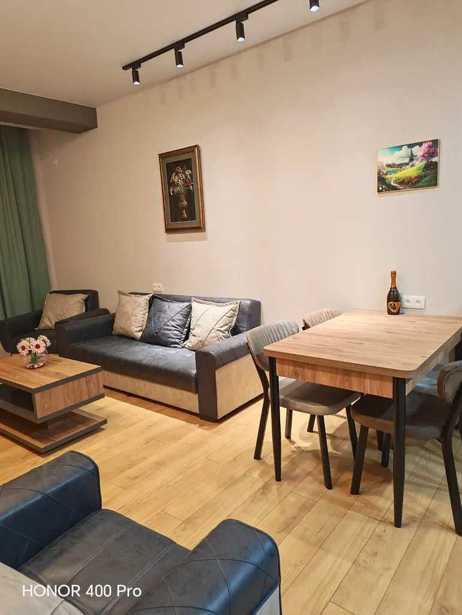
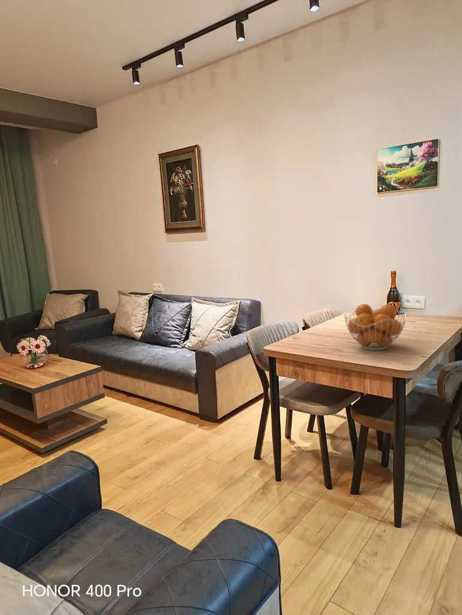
+ fruit basket (374, 325)
